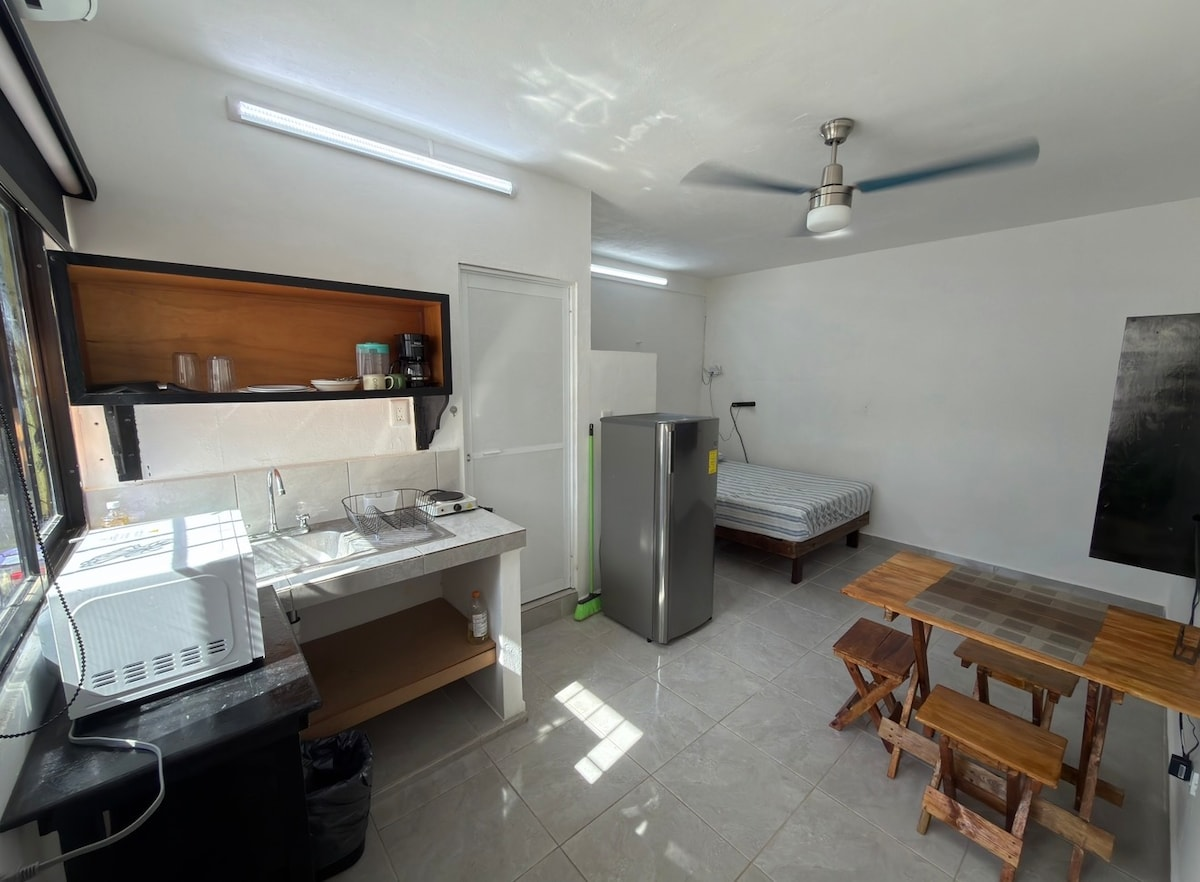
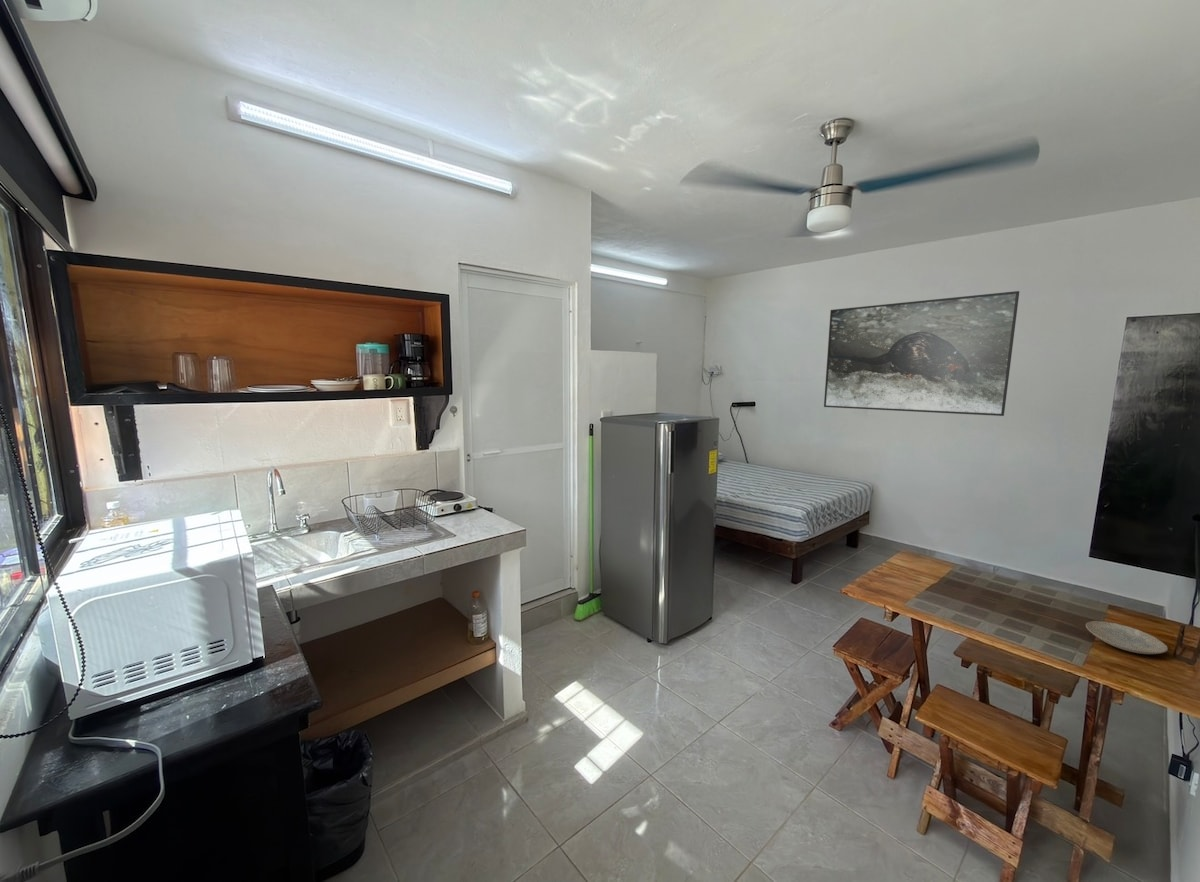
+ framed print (908, 357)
+ plate (1124, 639)
